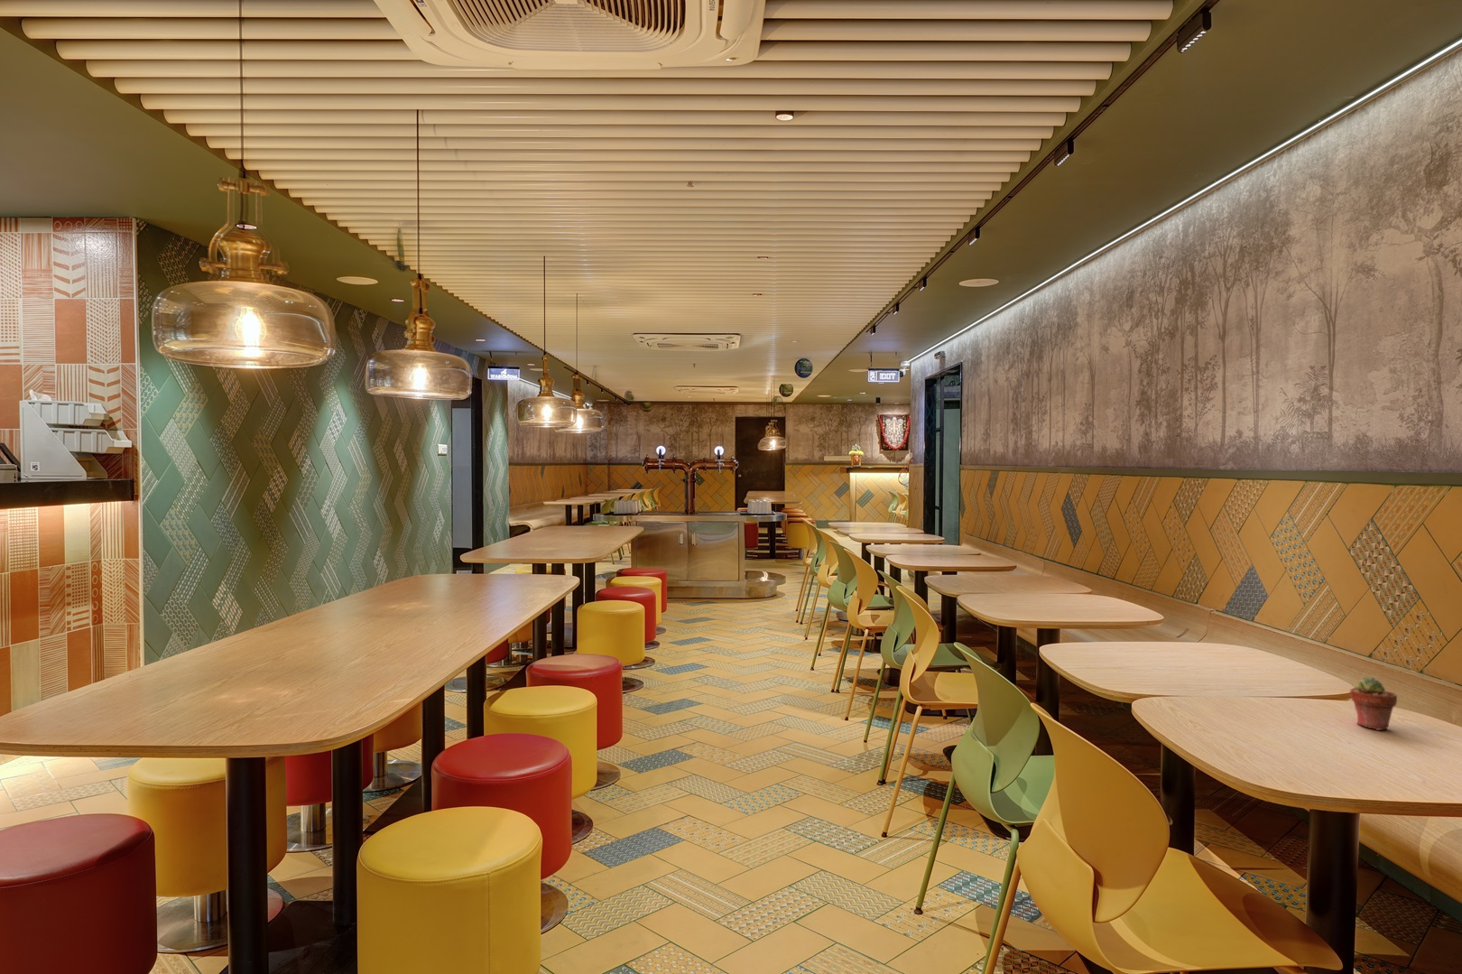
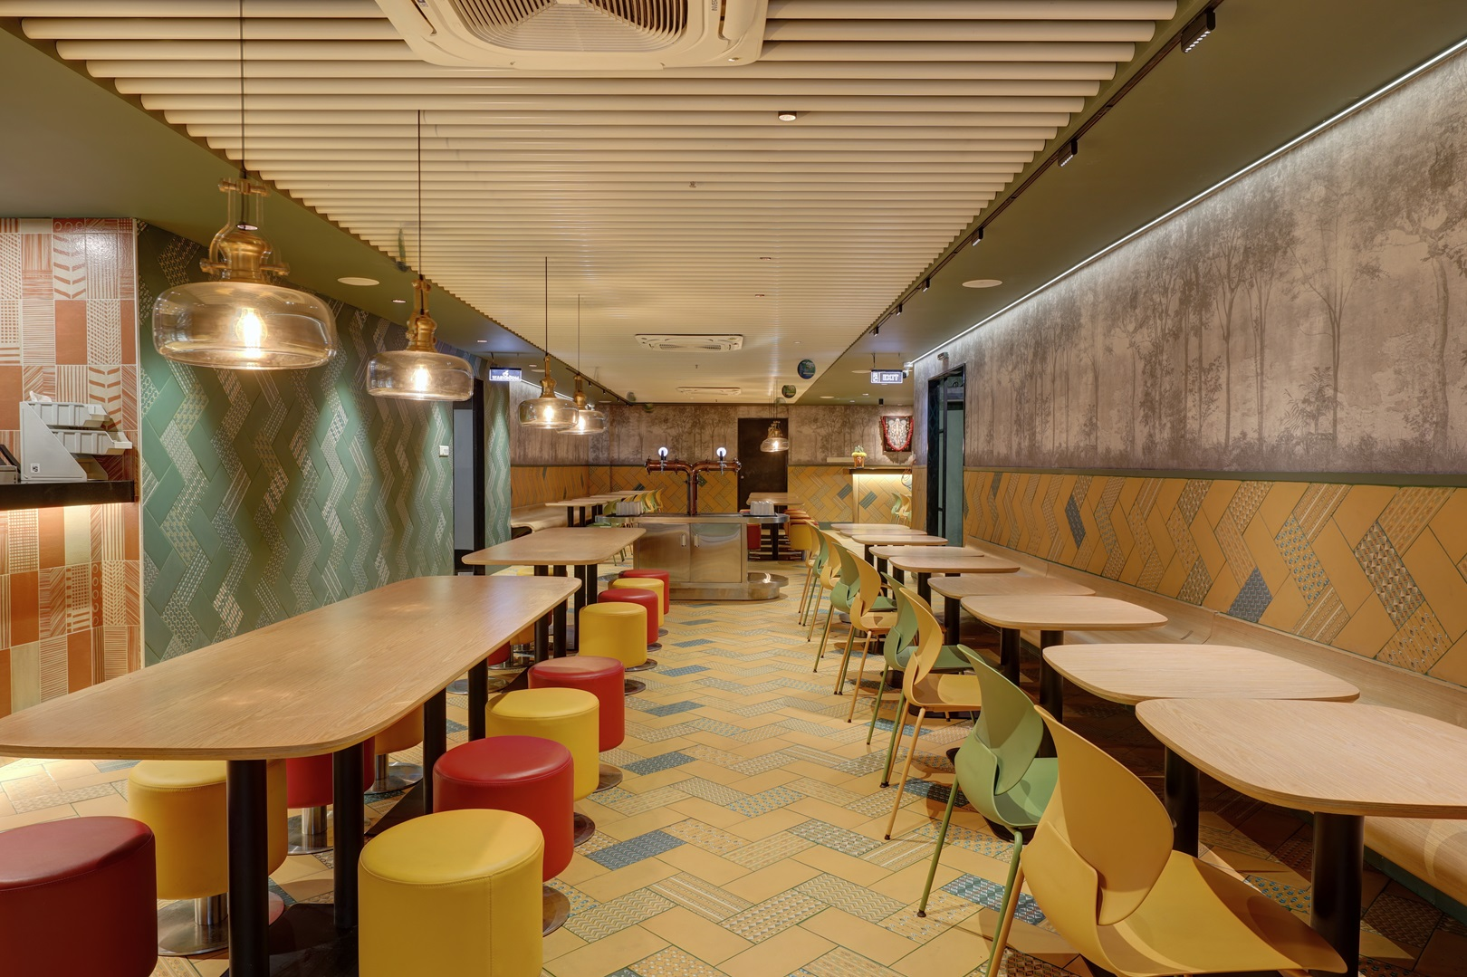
- potted succulent (1373, 701)
